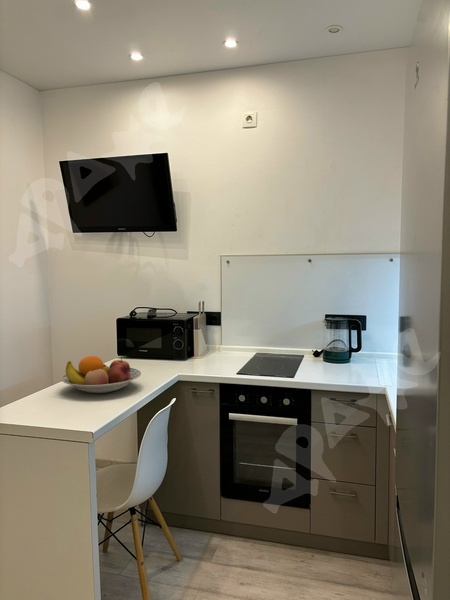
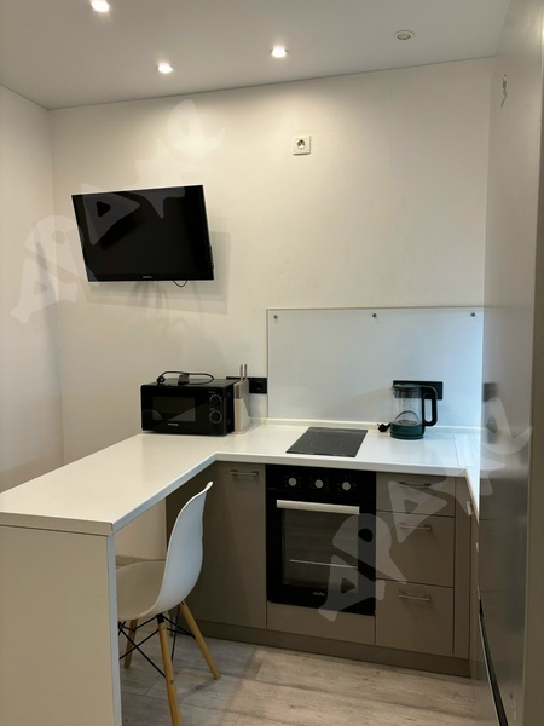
- fruit bowl (102, 372)
